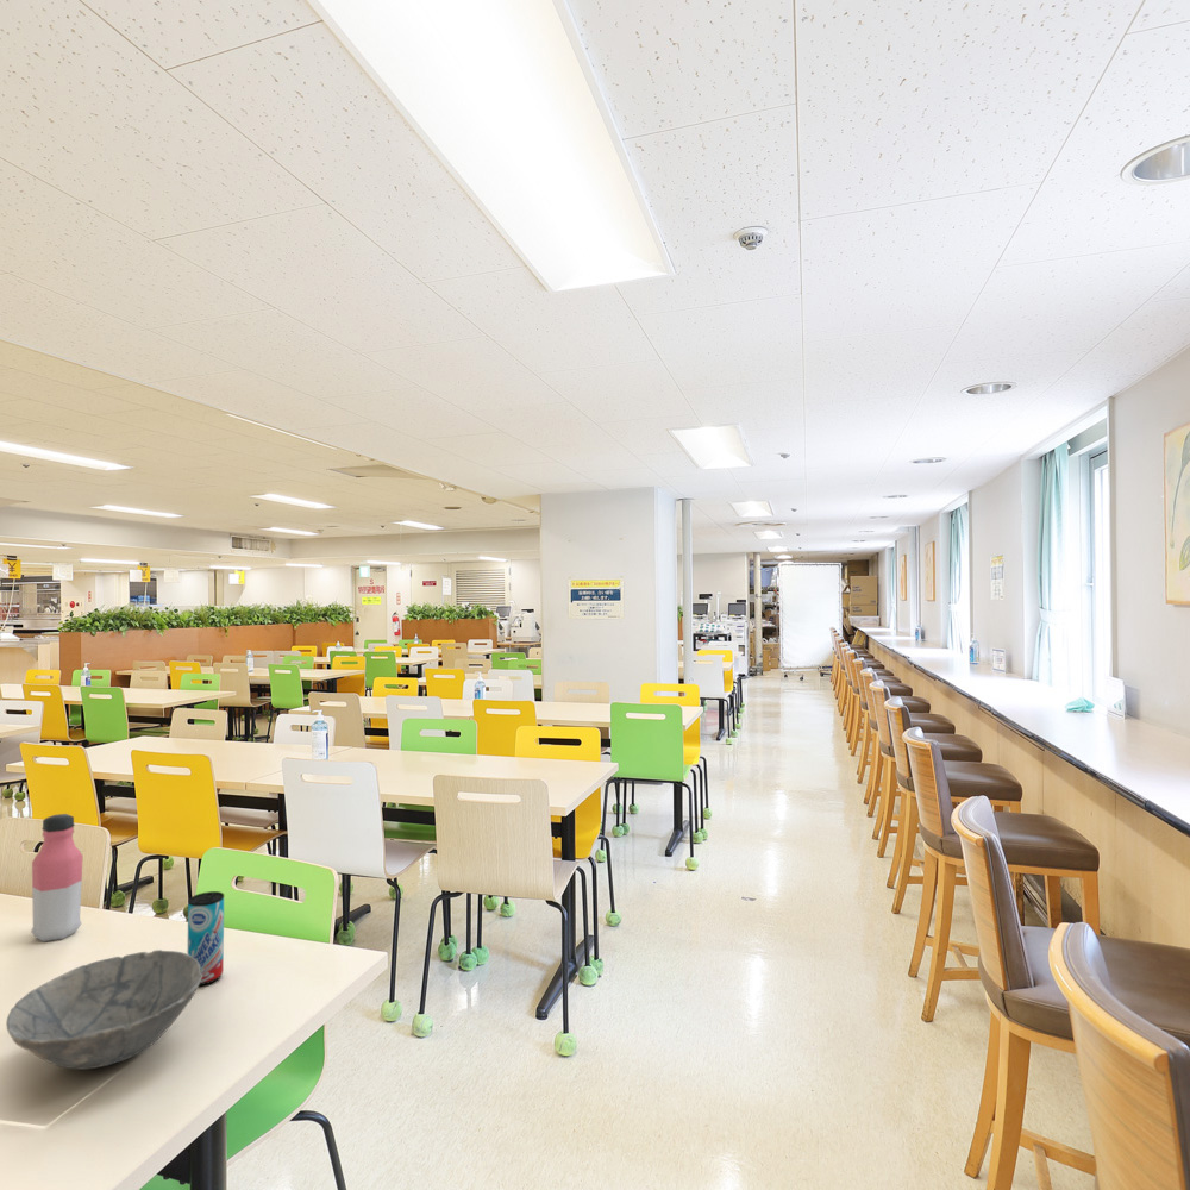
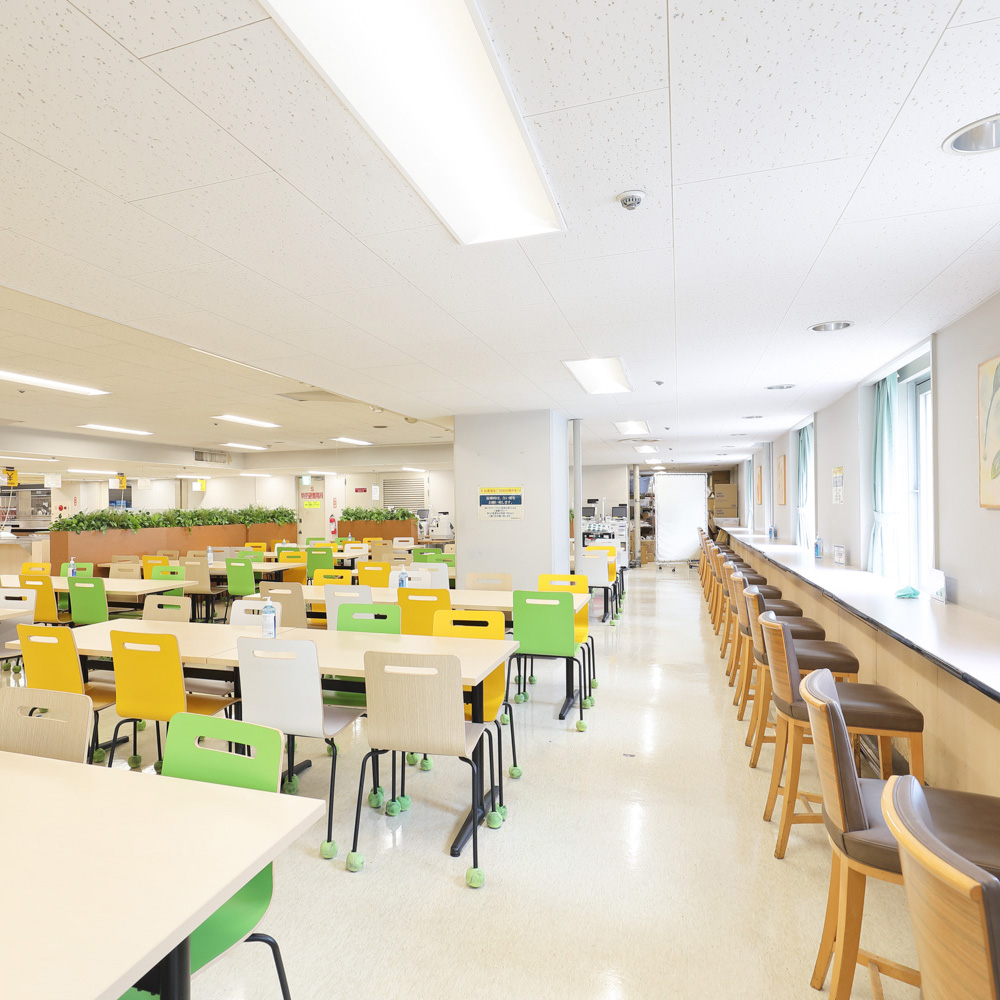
- bowl (109, 1020)
- water bottle (57, 875)
- beverage can (205, 938)
